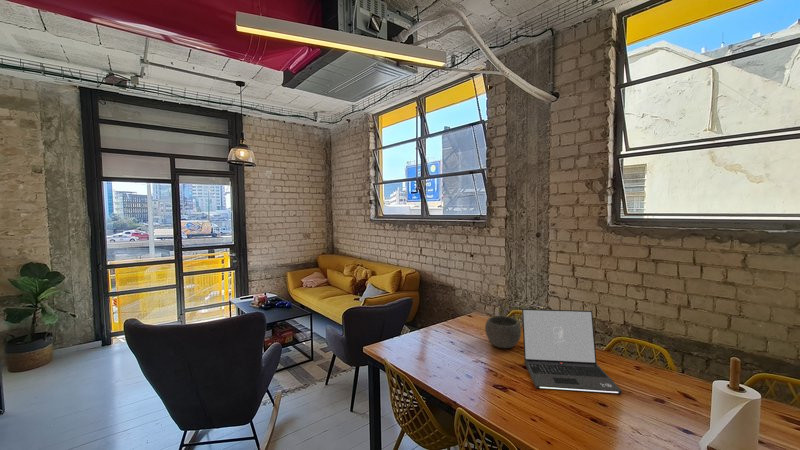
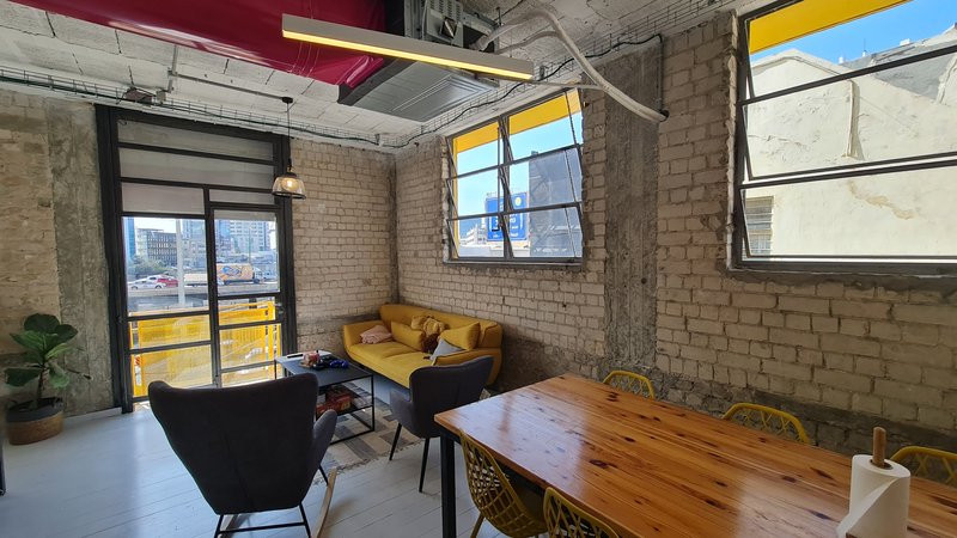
- laptop (566, 346)
- bowl (503, 332)
